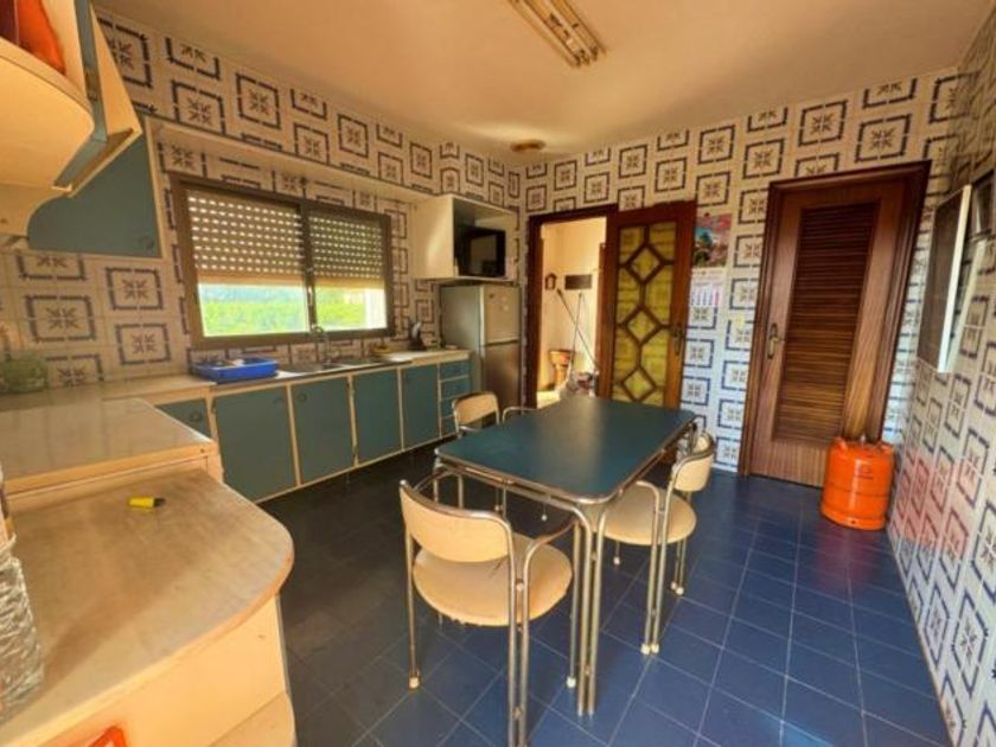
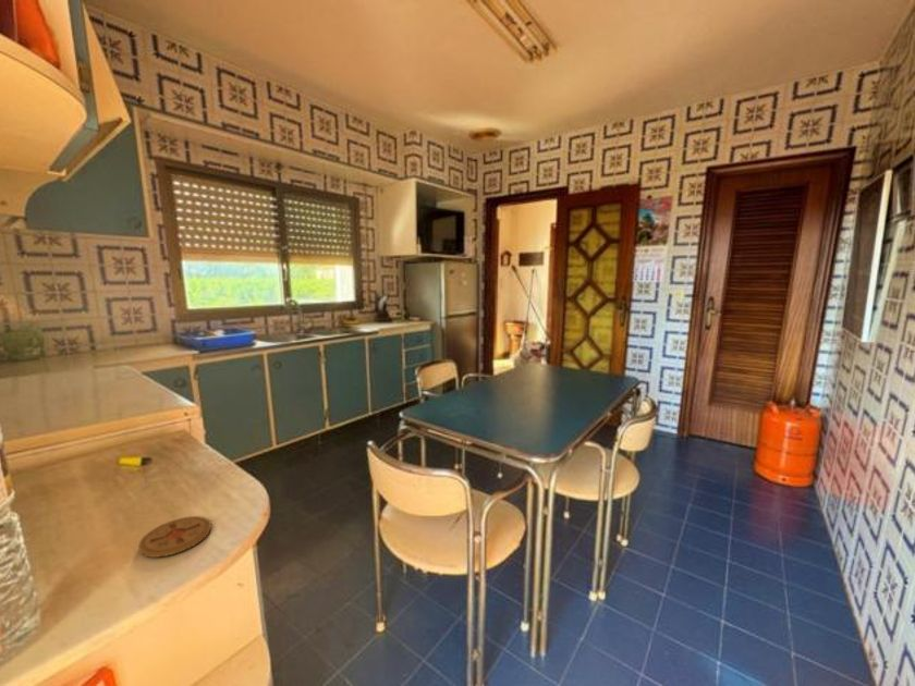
+ coaster (176, 535)
